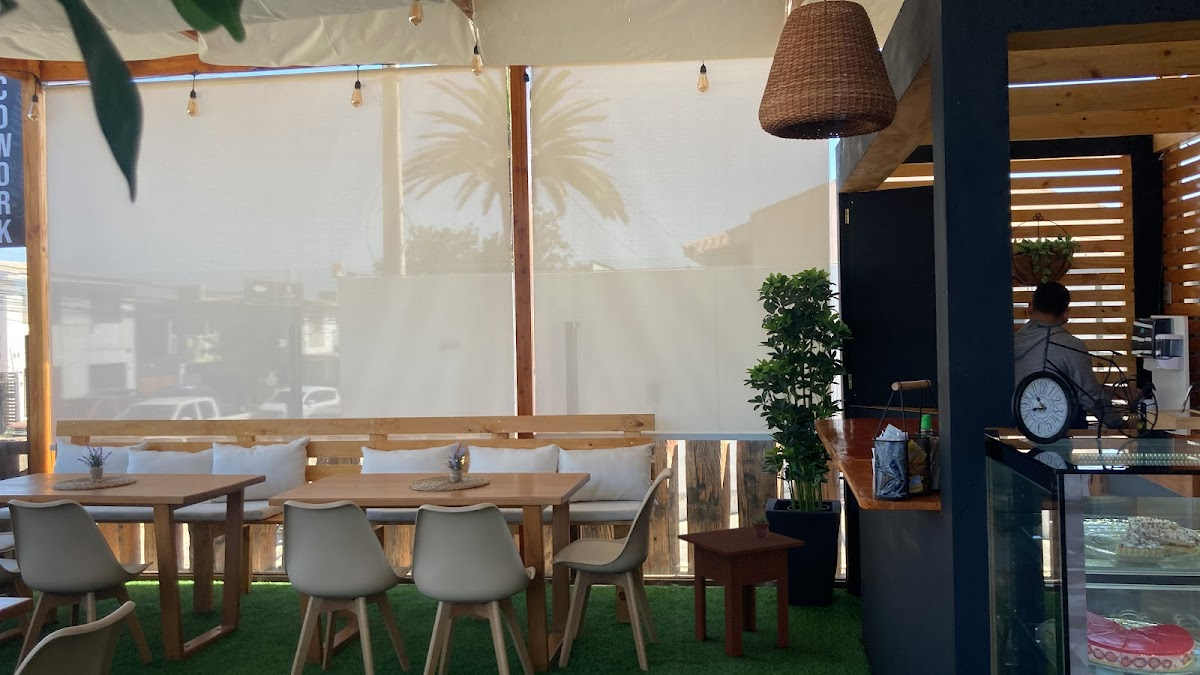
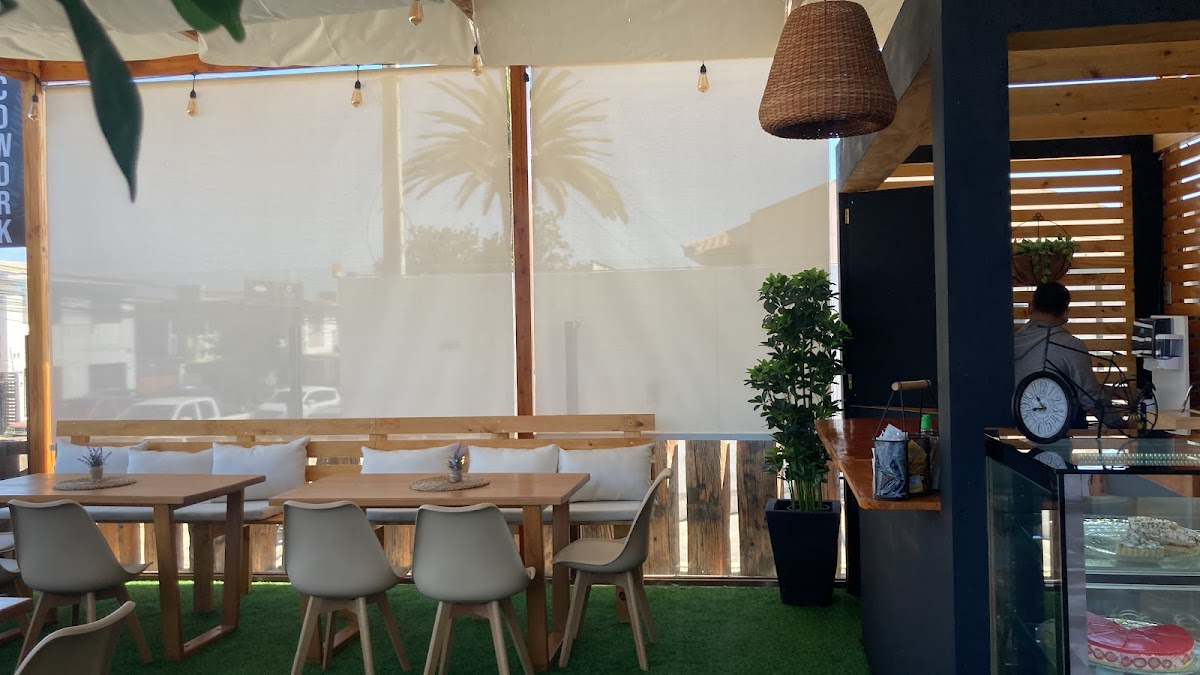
- potted succulent (760, 526)
- side table (740, 590)
